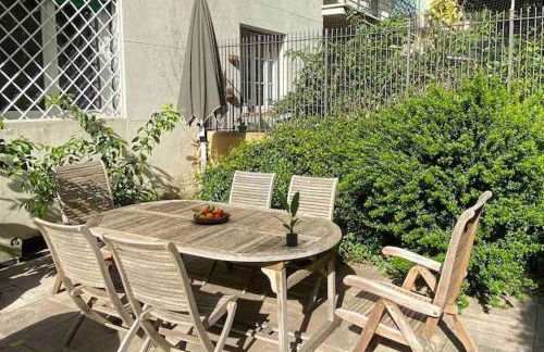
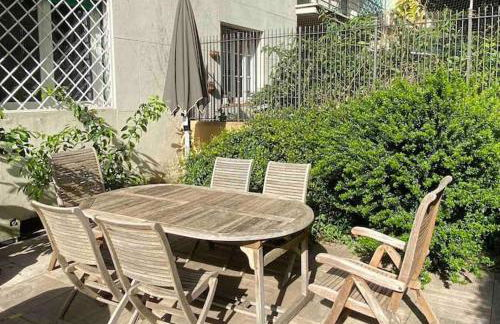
- potted plant (289, 215)
- fruit bowl (211, 213)
